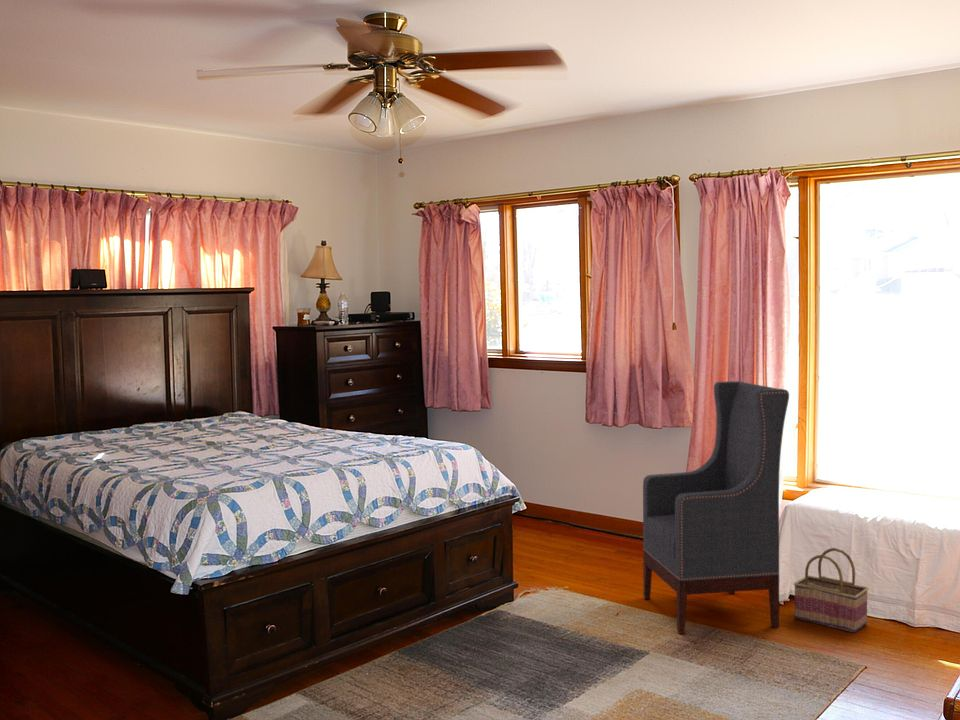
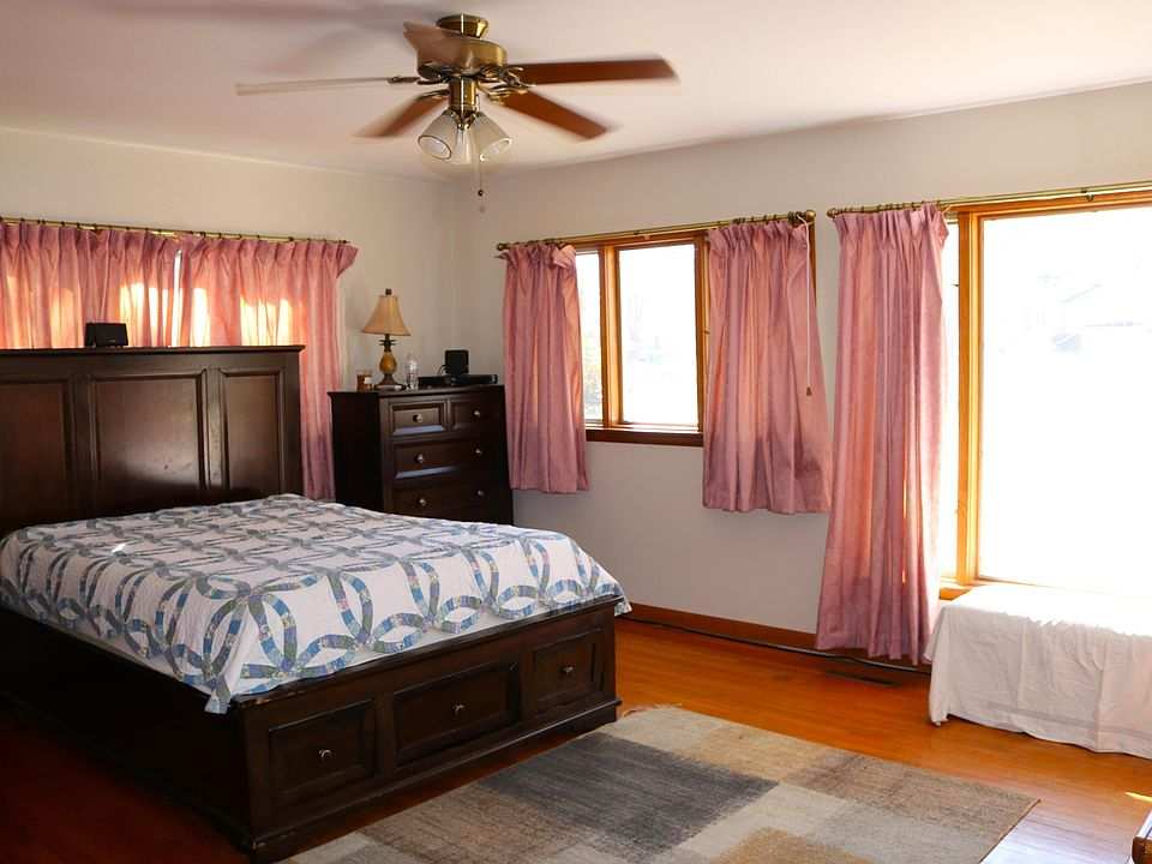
- basket (830, 586)
- armchair (711, 499)
